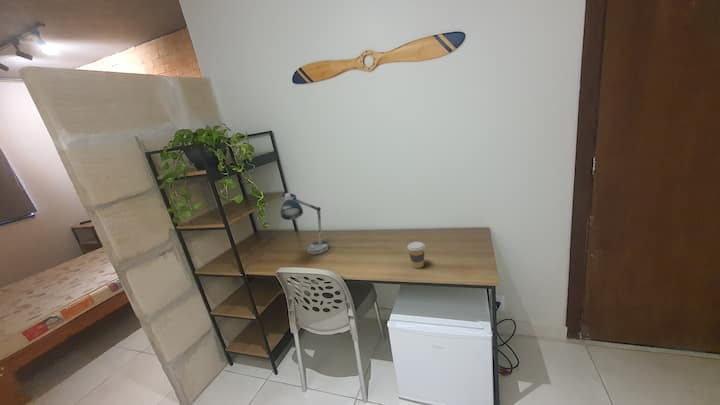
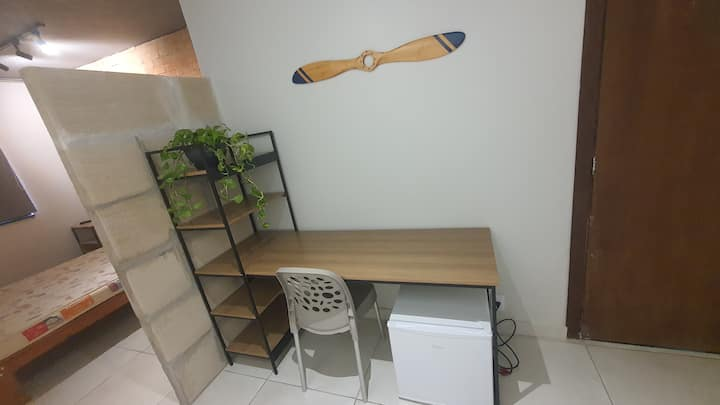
- desk lamp (299, 216)
- coffee cup (417, 255)
